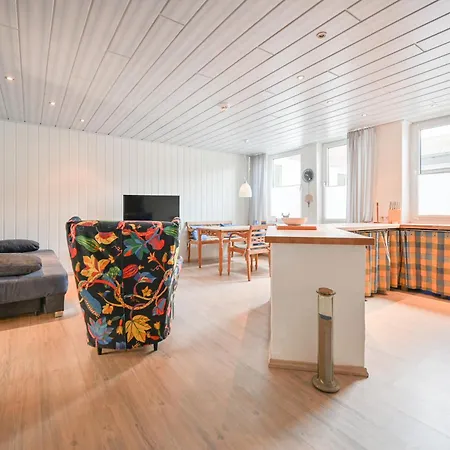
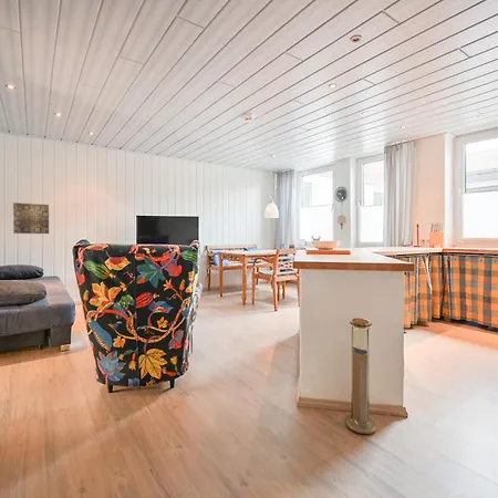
+ wall art (31, 218)
